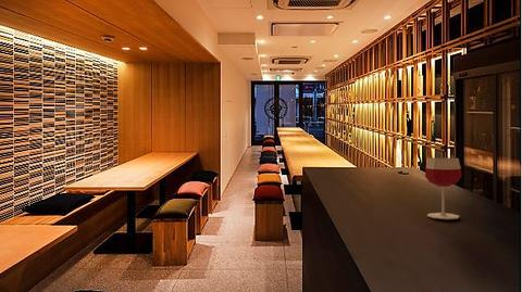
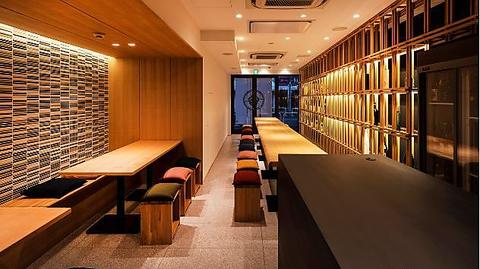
- wineglass (443, 187)
